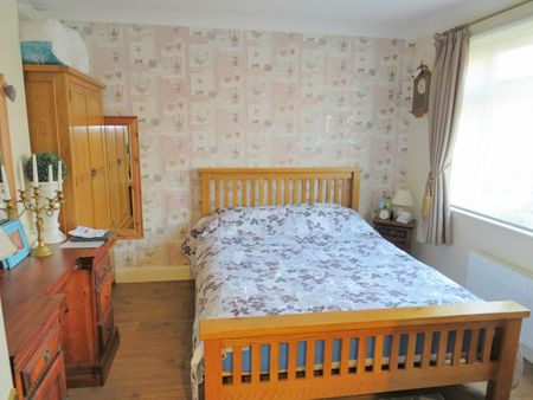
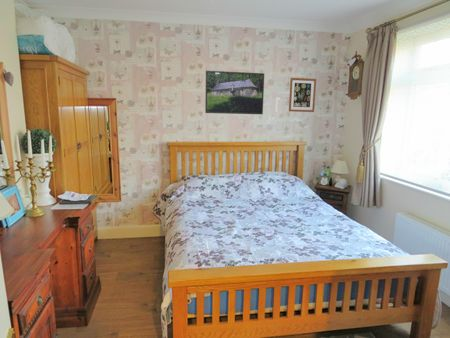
+ wall art (302, 95)
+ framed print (234, 93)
